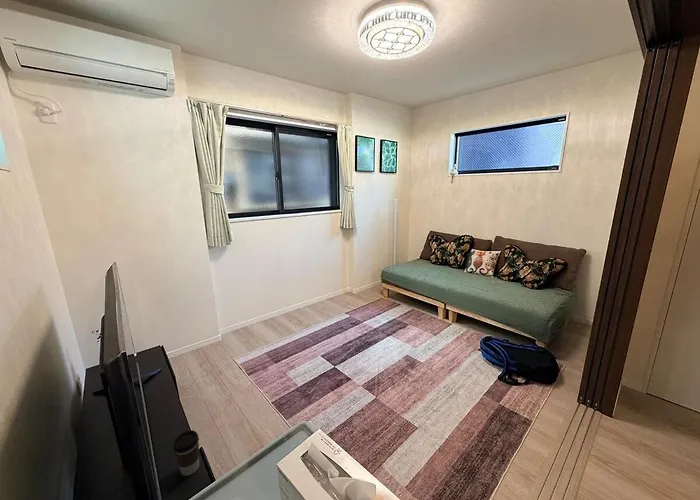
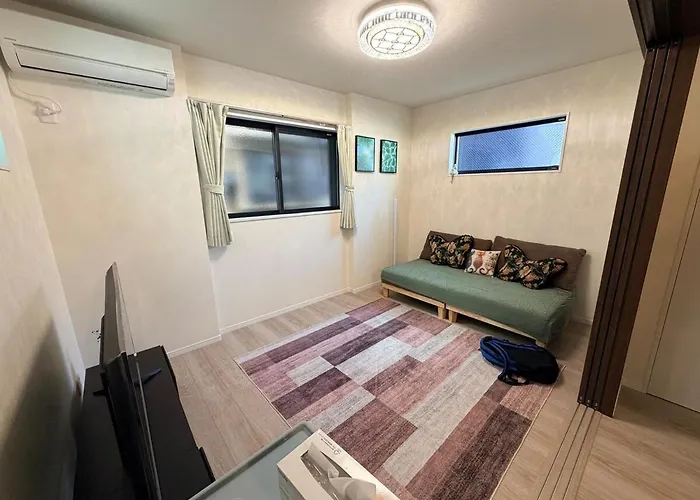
- coffee cup (188, 453)
